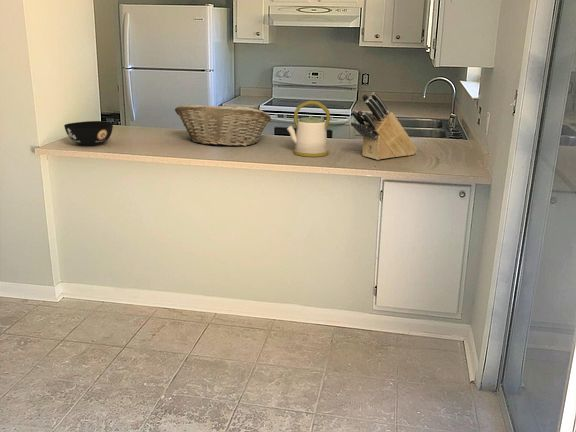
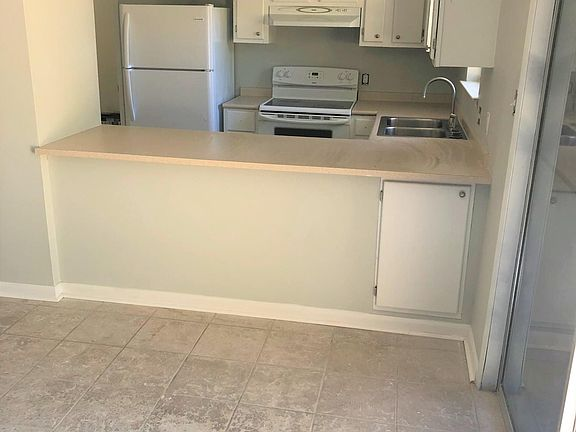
- fruit basket (223, 121)
- bowl (89, 134)
- knife block (384, 124)
- kettle (308, 127)
